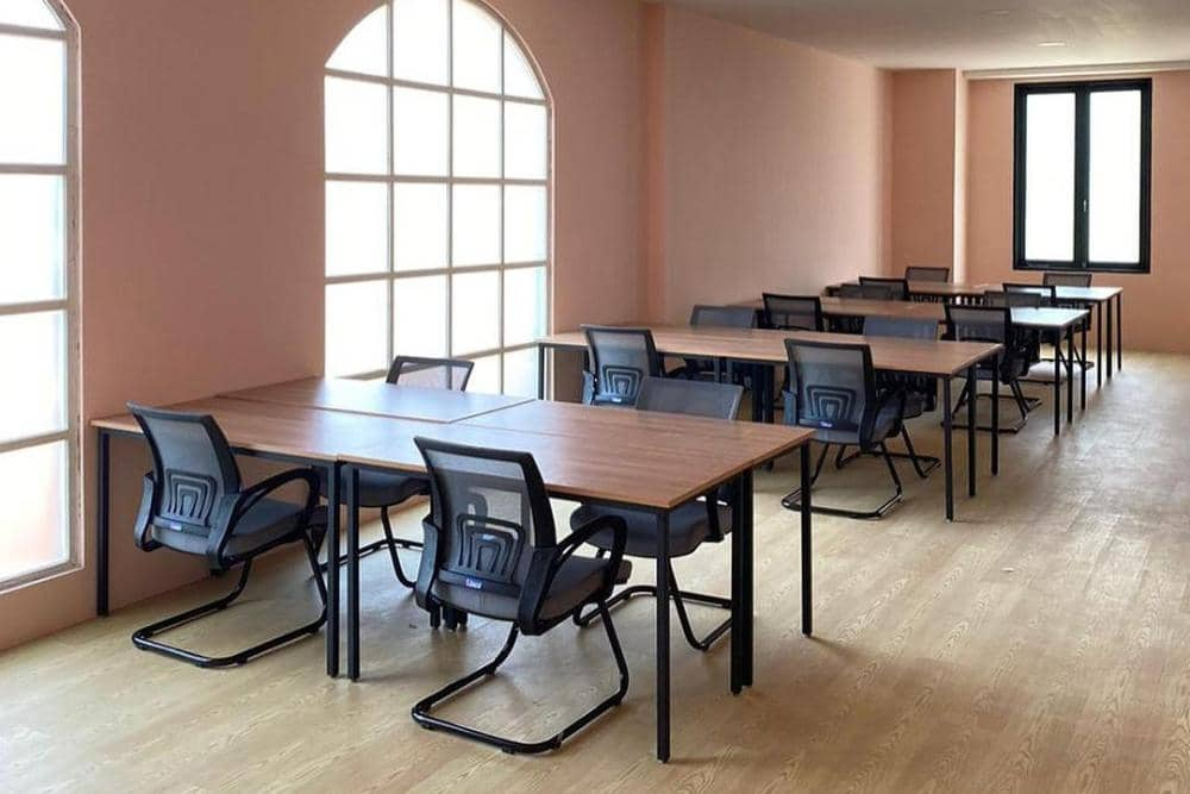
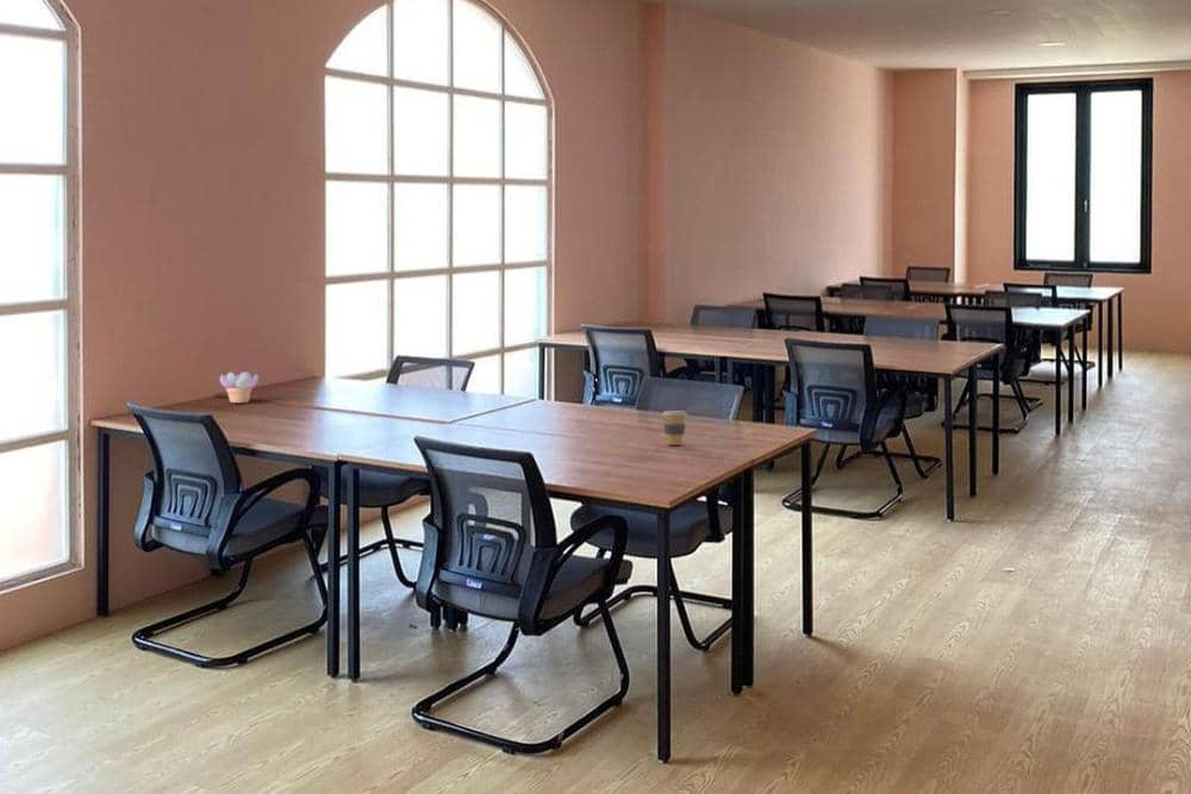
+ succulent plant (241, 387)
+ coffee cup (674, 427)
